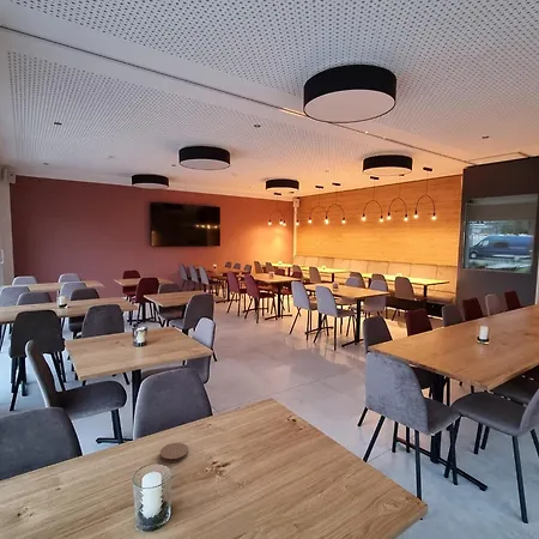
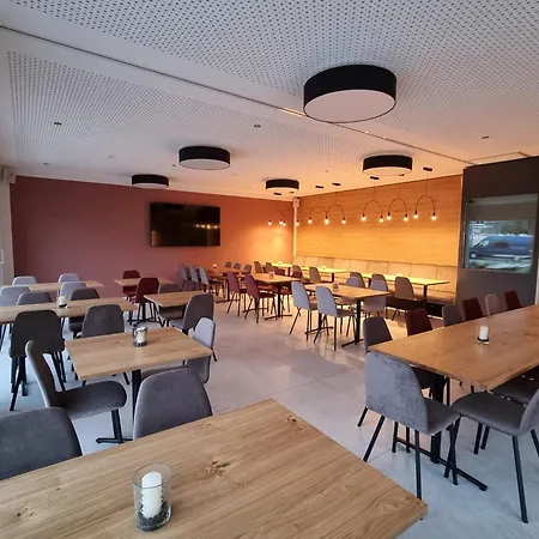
- coaster (174, 452)
